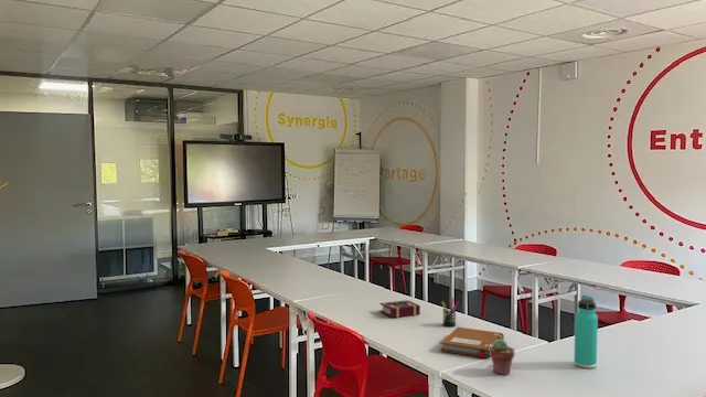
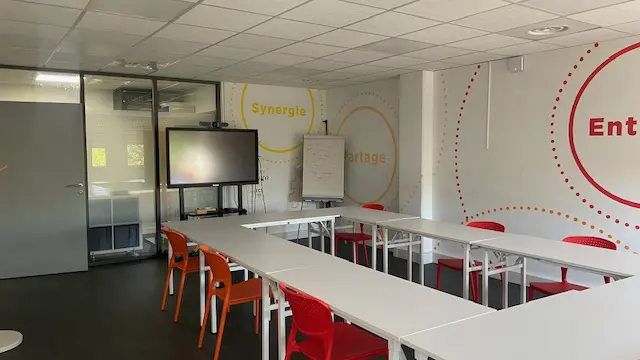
- potted succulent (501, 355)
- thermos bottle (586, 330)
- pen holder (448, 311)
- book (399, 308)
- notebook (472, 342)
